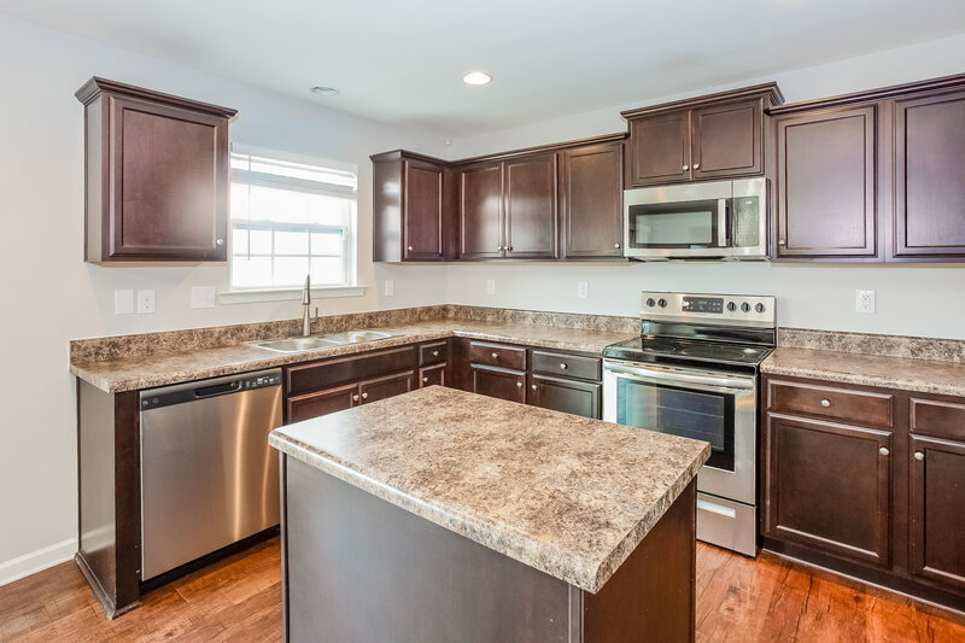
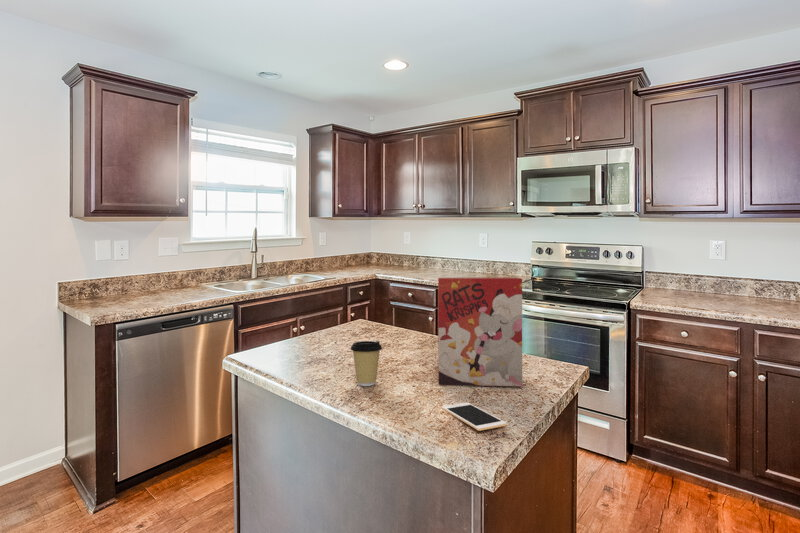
+ cereal box (478, 329)
+ cell phone (472, 415)
+ coffee cup (366, 362)
